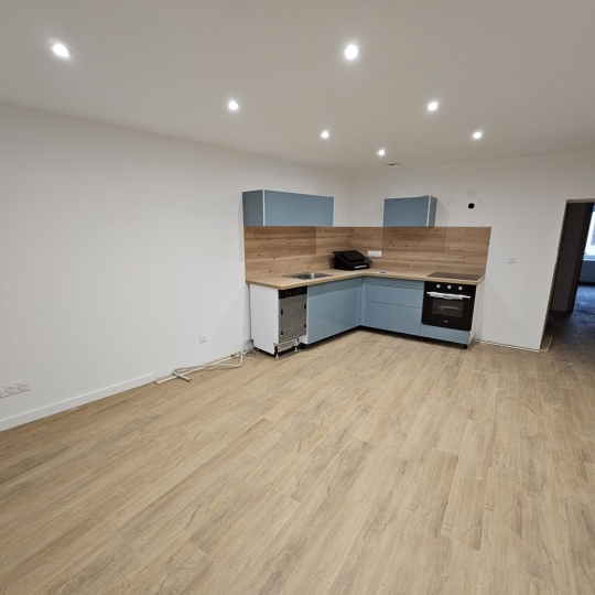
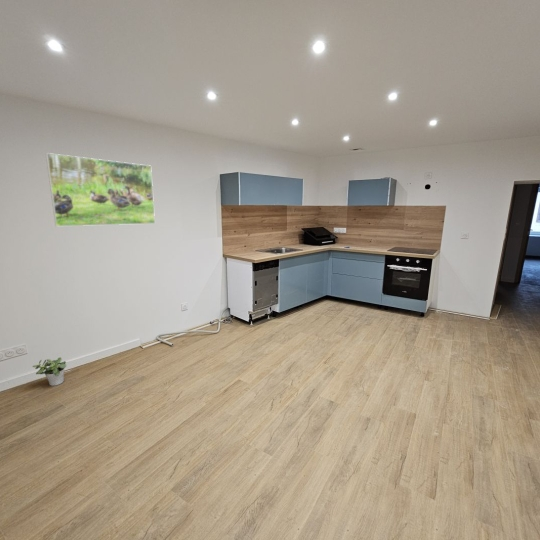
+ potted plant (51, 372)
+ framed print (107, 193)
